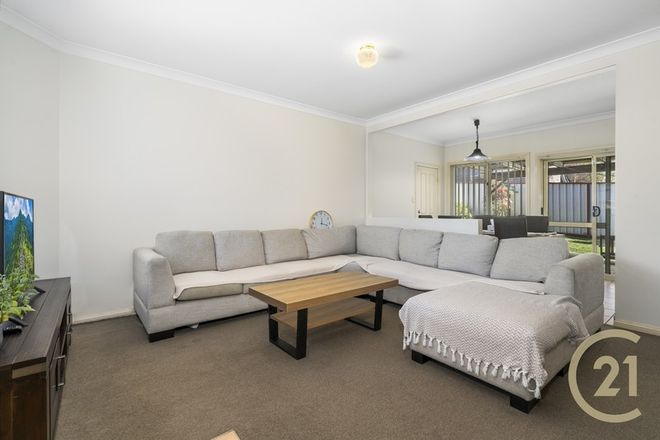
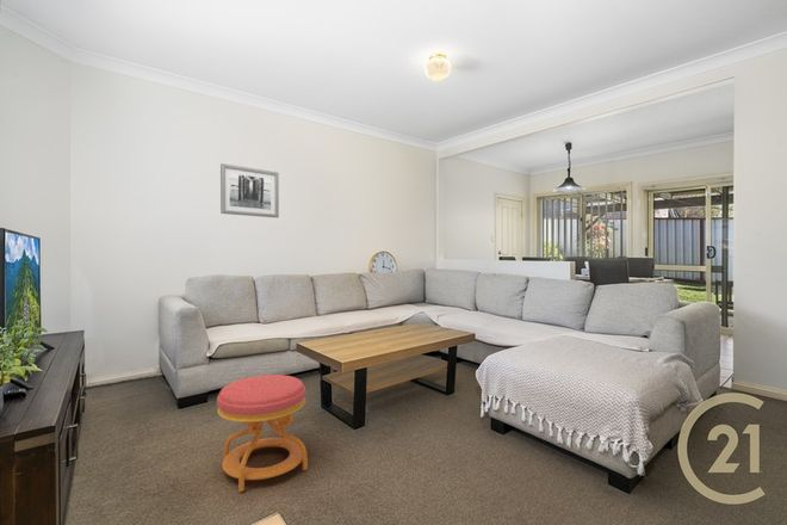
+ wall art (250, 191)
+ stool (267, 422)
